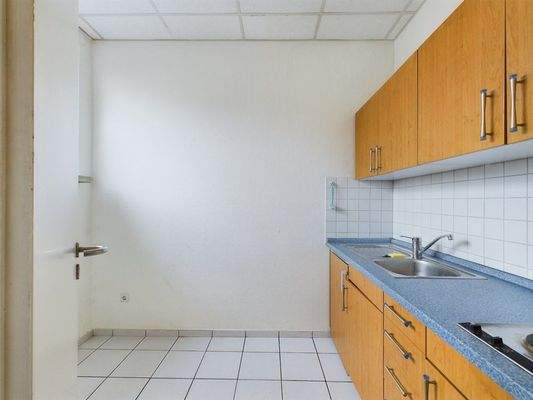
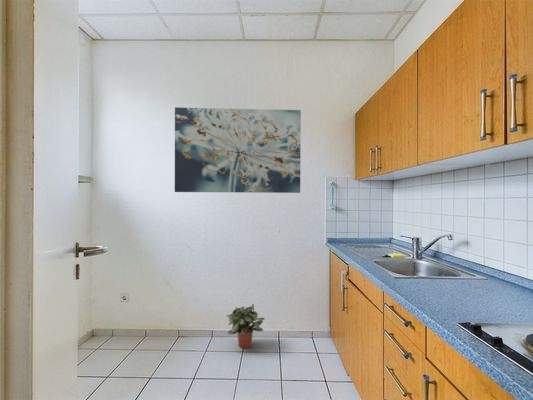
+ potted plant (245, 325)
+ wall art (238, 150)
